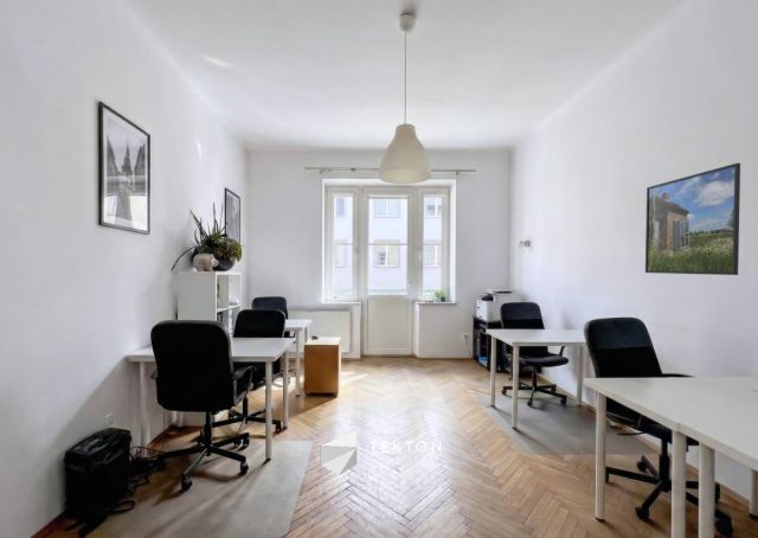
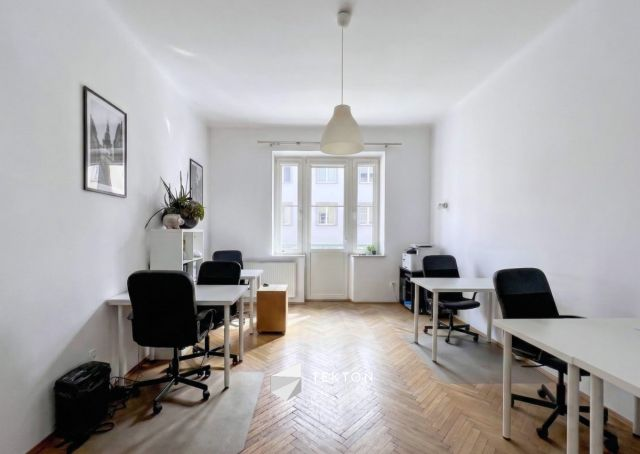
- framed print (686, 225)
